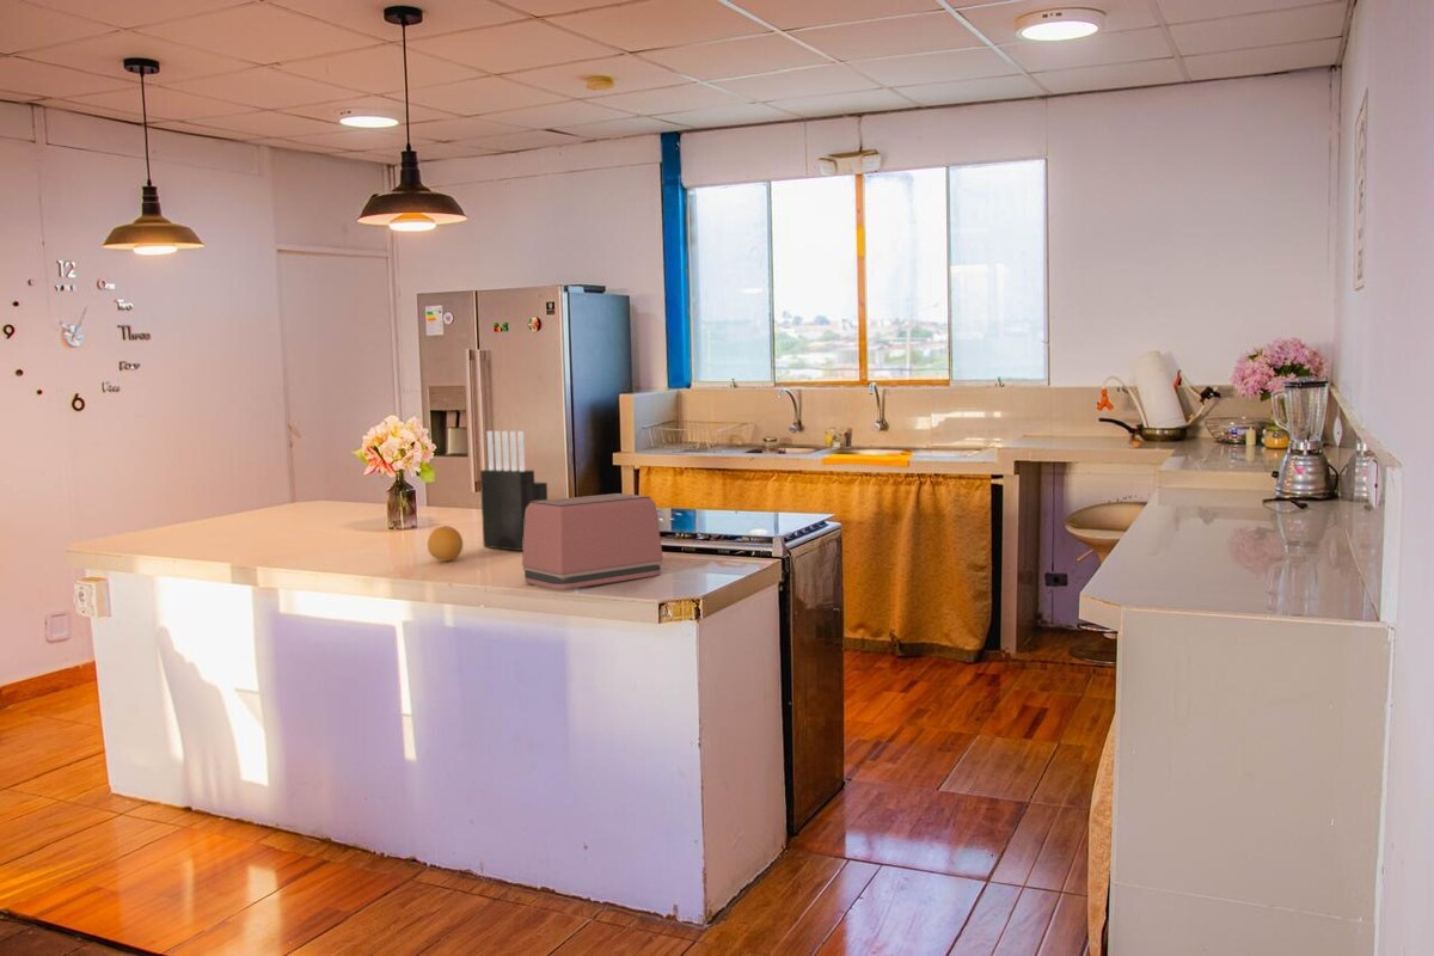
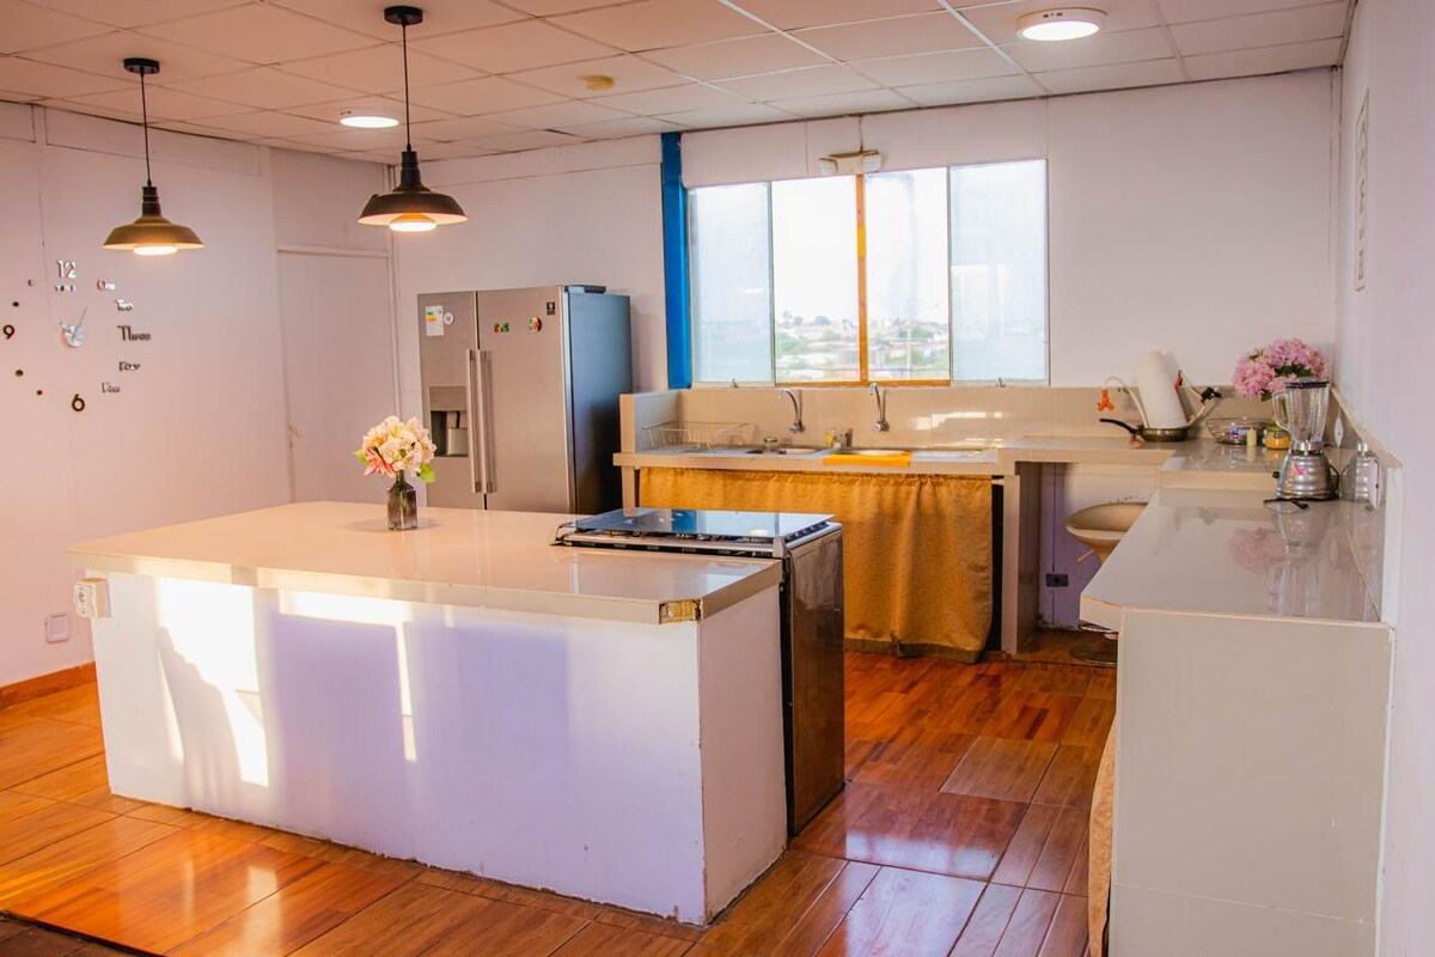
- knife block (516, 489)
- toaster (595, 538)
- fruit (445, 543)
